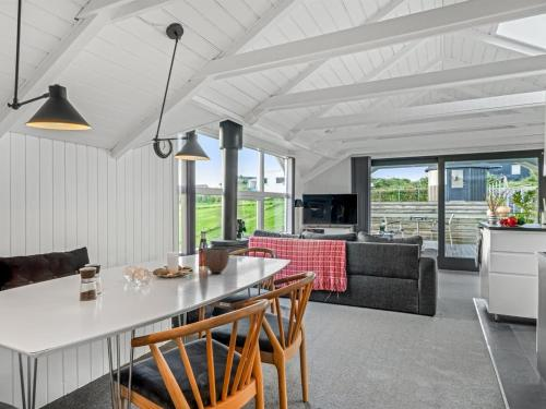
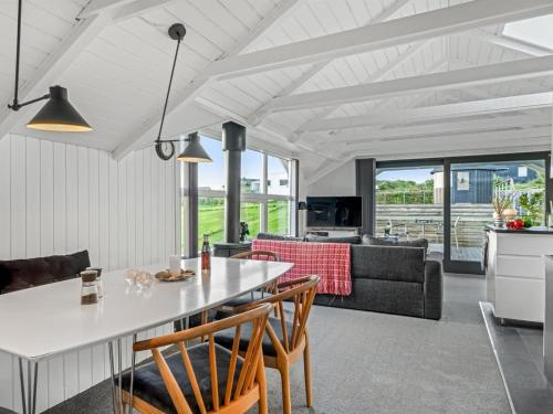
- decorative bowl (216, 260)
